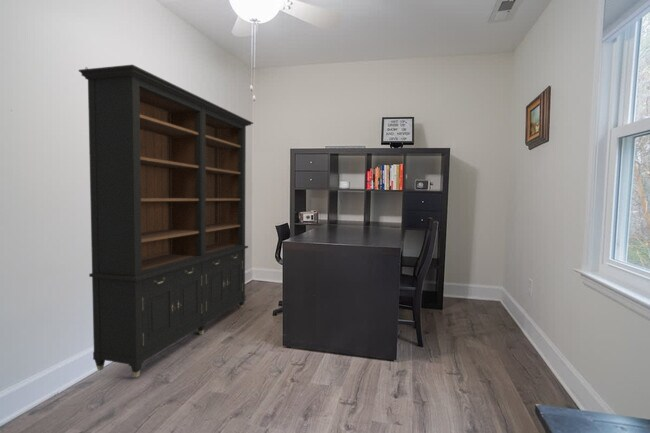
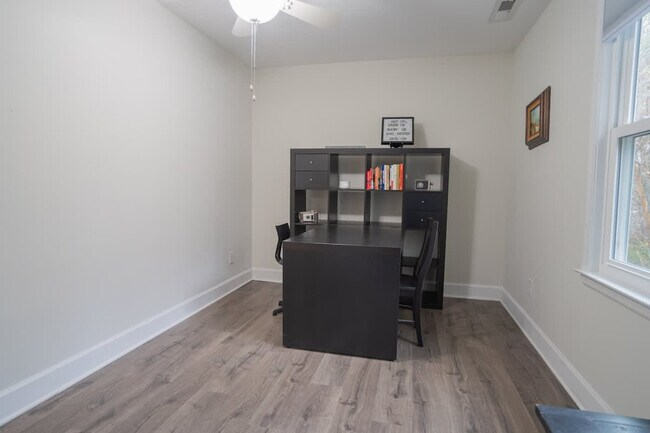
- bookcase (188, 217)
